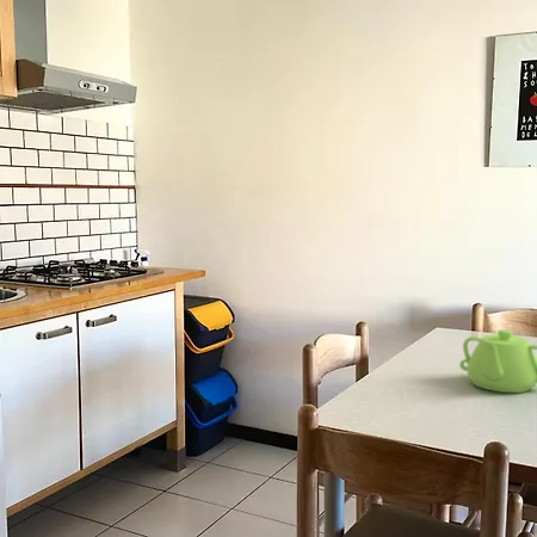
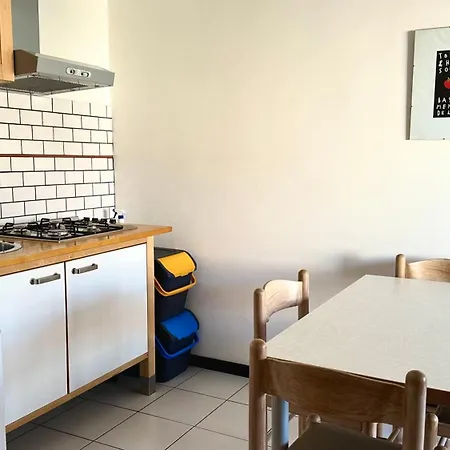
- teapot (500, 359)
